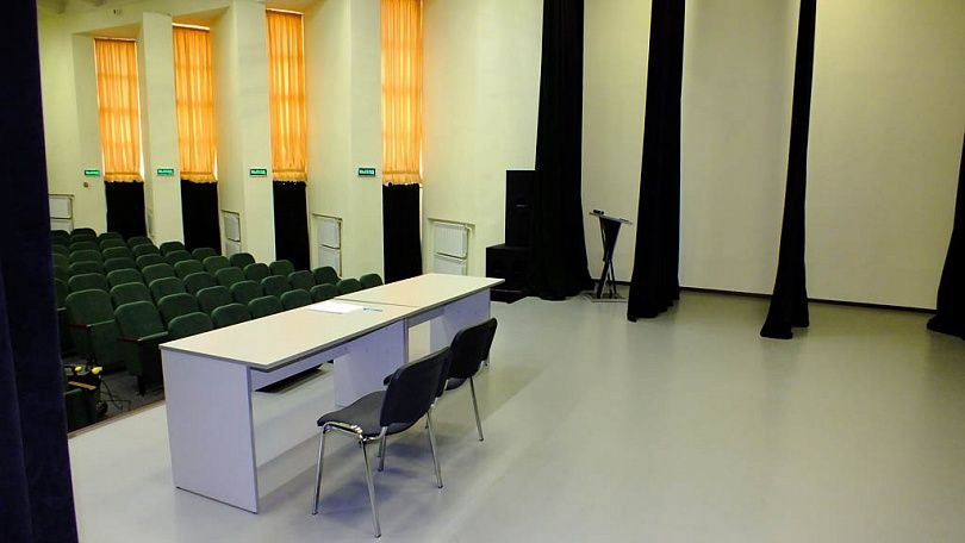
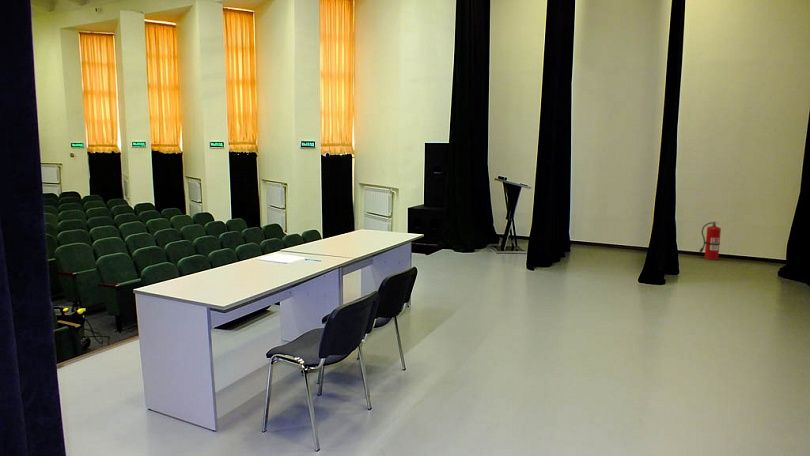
+ fire extinguisher (710, 239)
